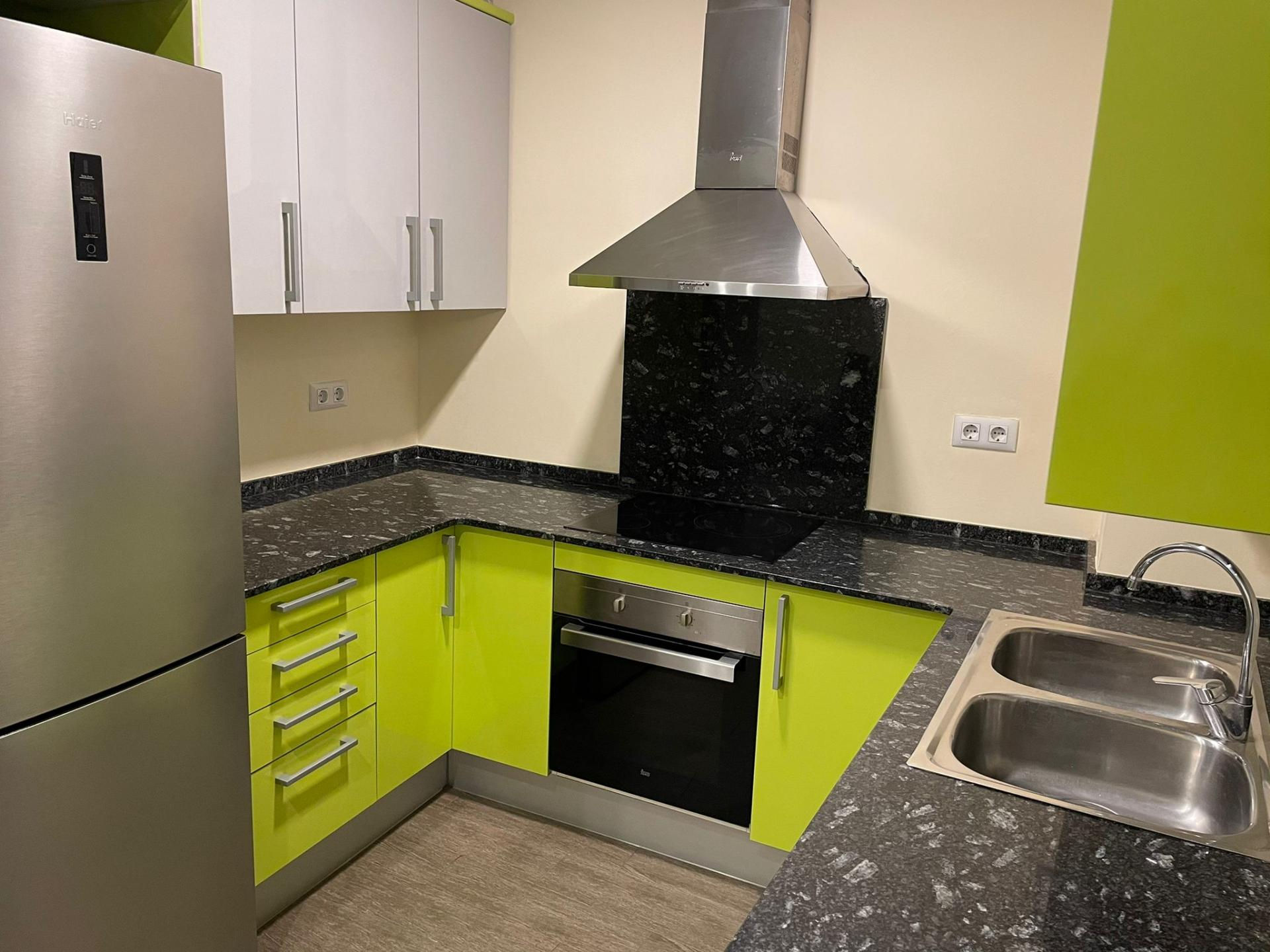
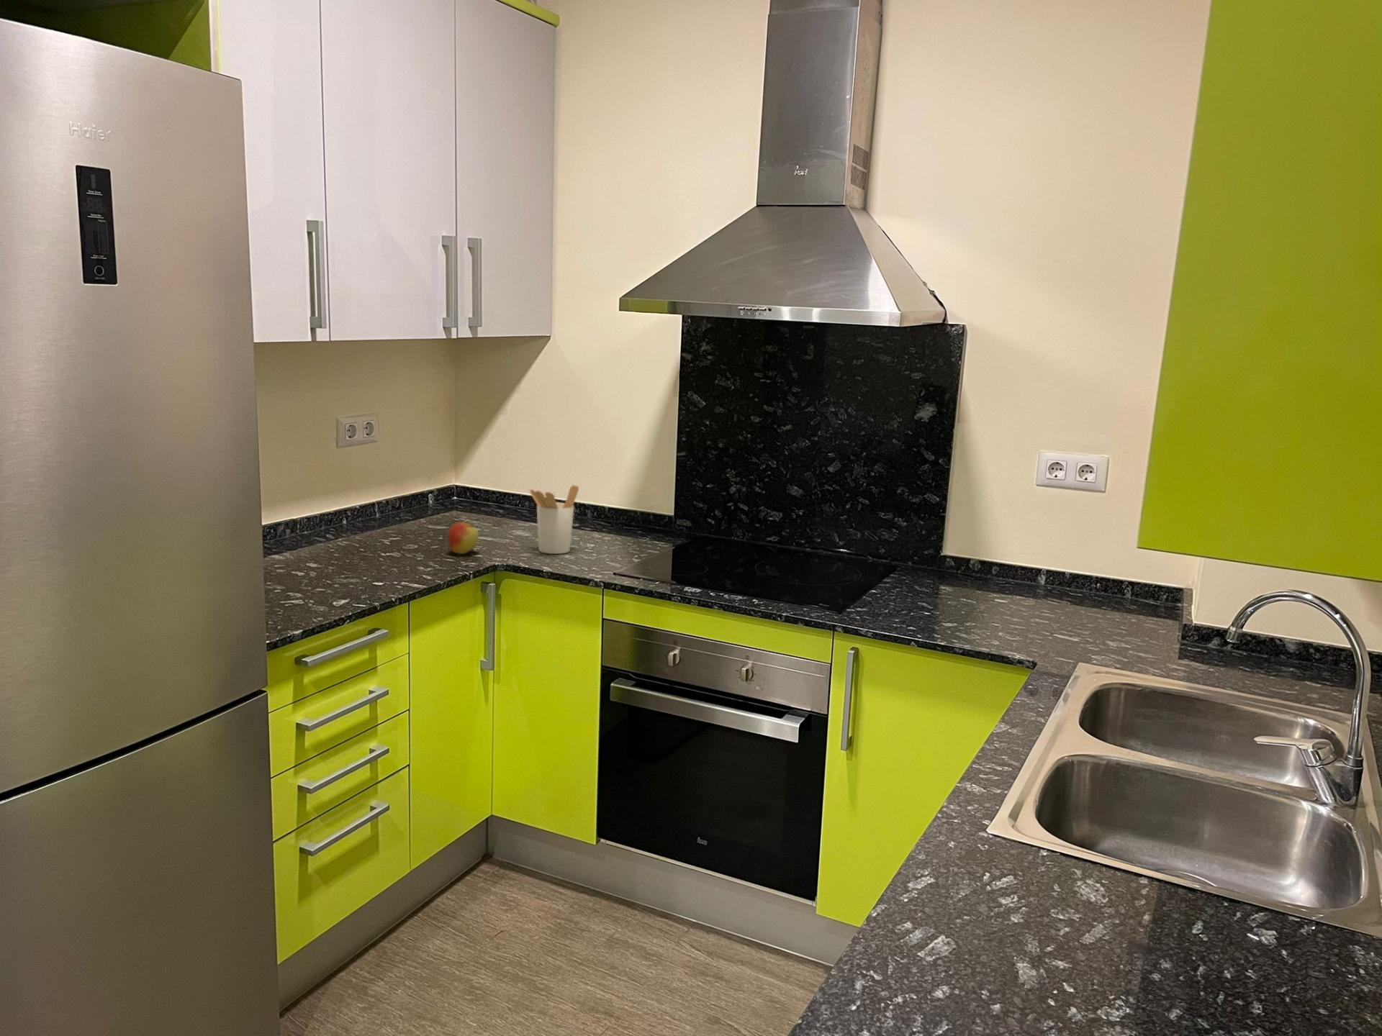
+ utensil holder (551, 518)
+ apple (462, 538)
